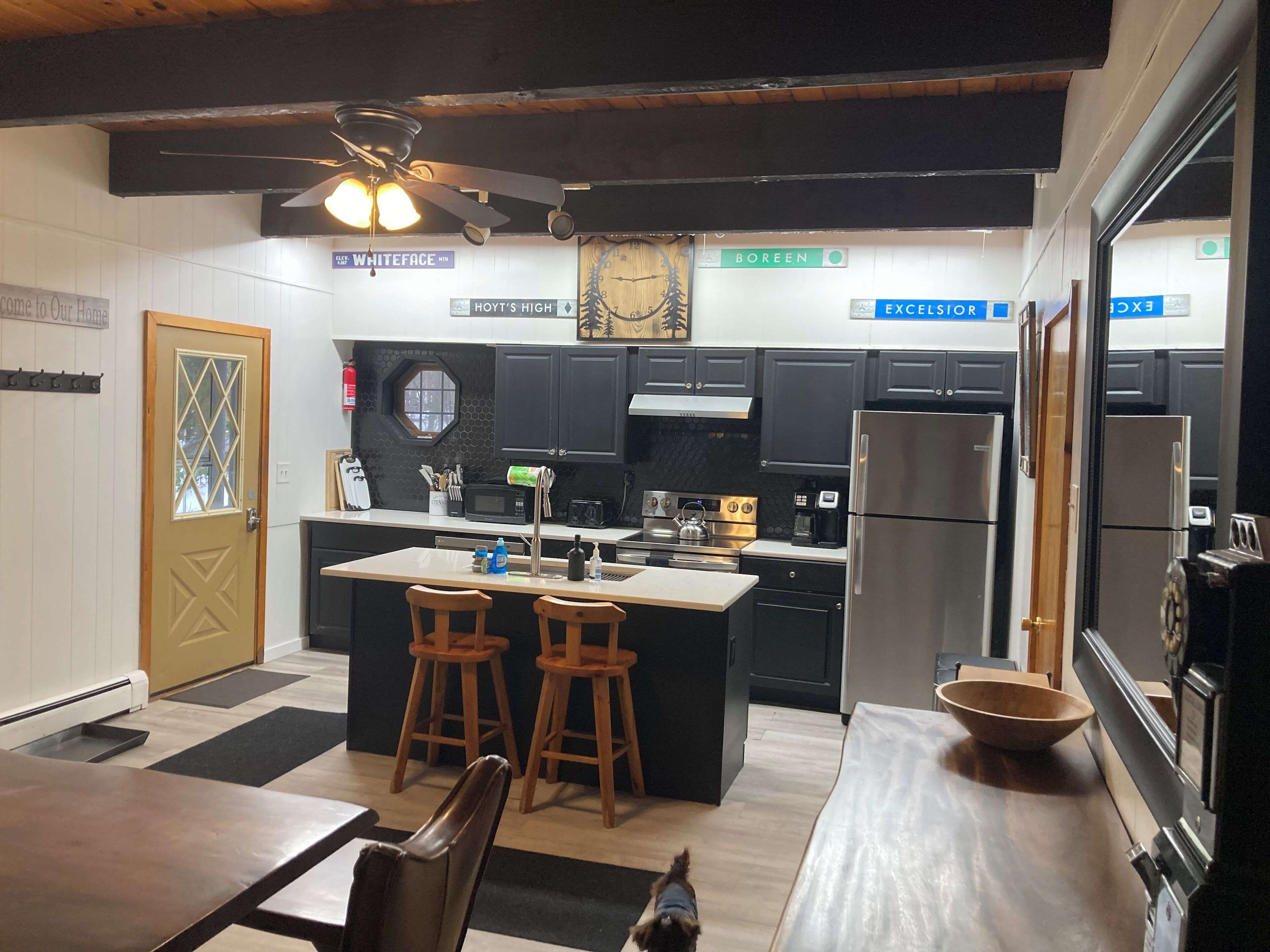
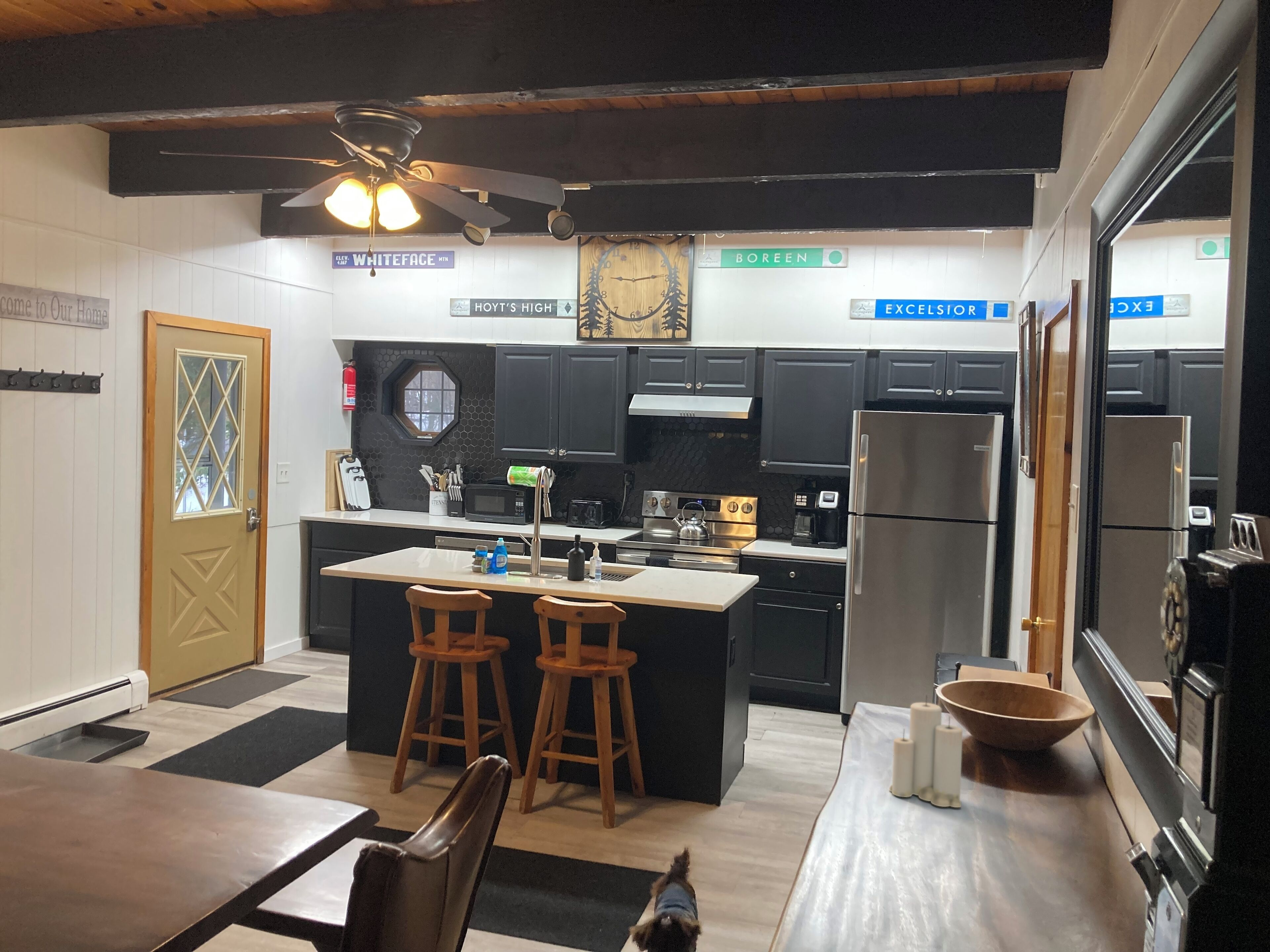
+ candle (926, 747)
